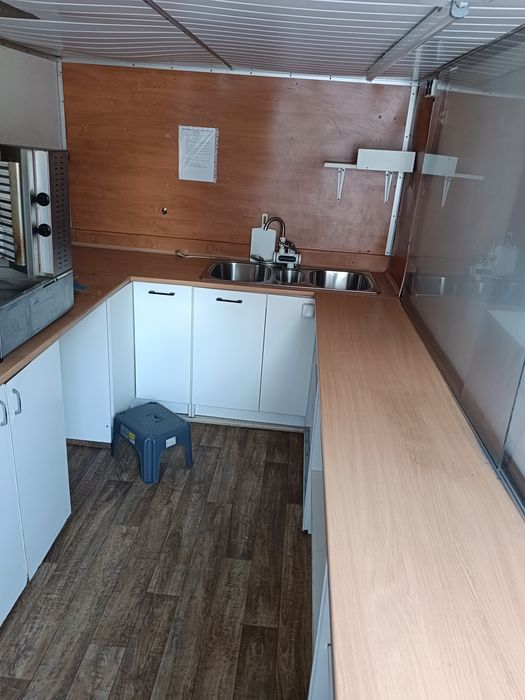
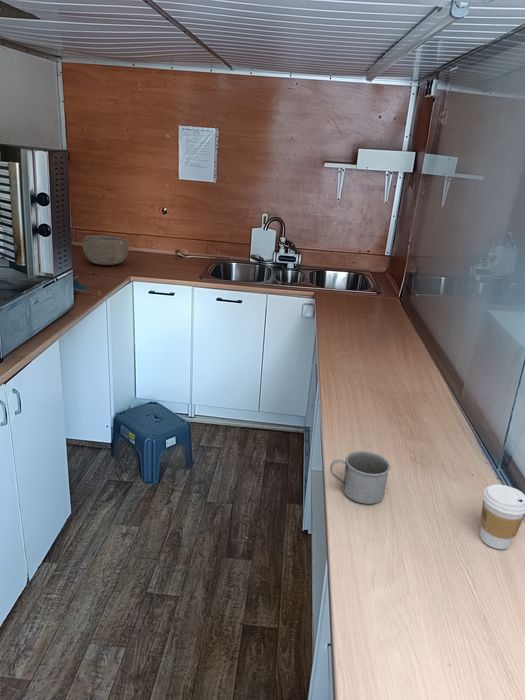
+ bowl (106, 250)
+ mug (361, 476)
+ coffee cup (500, 516)
